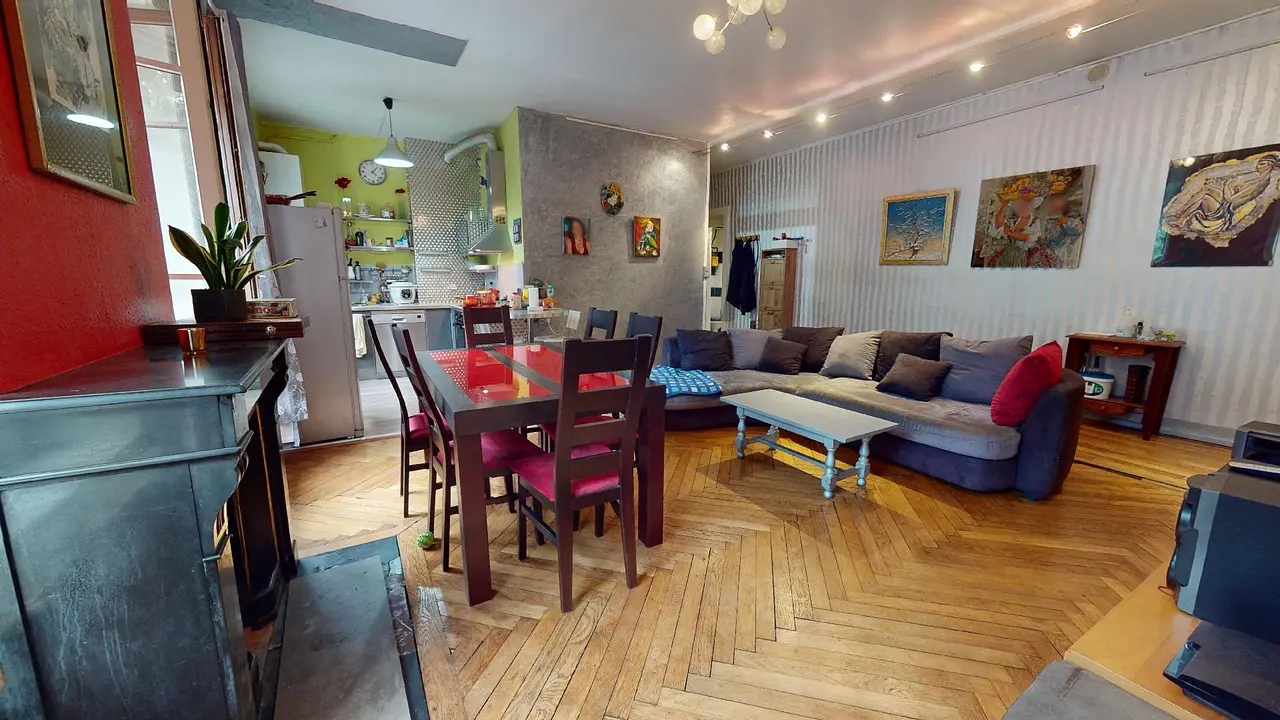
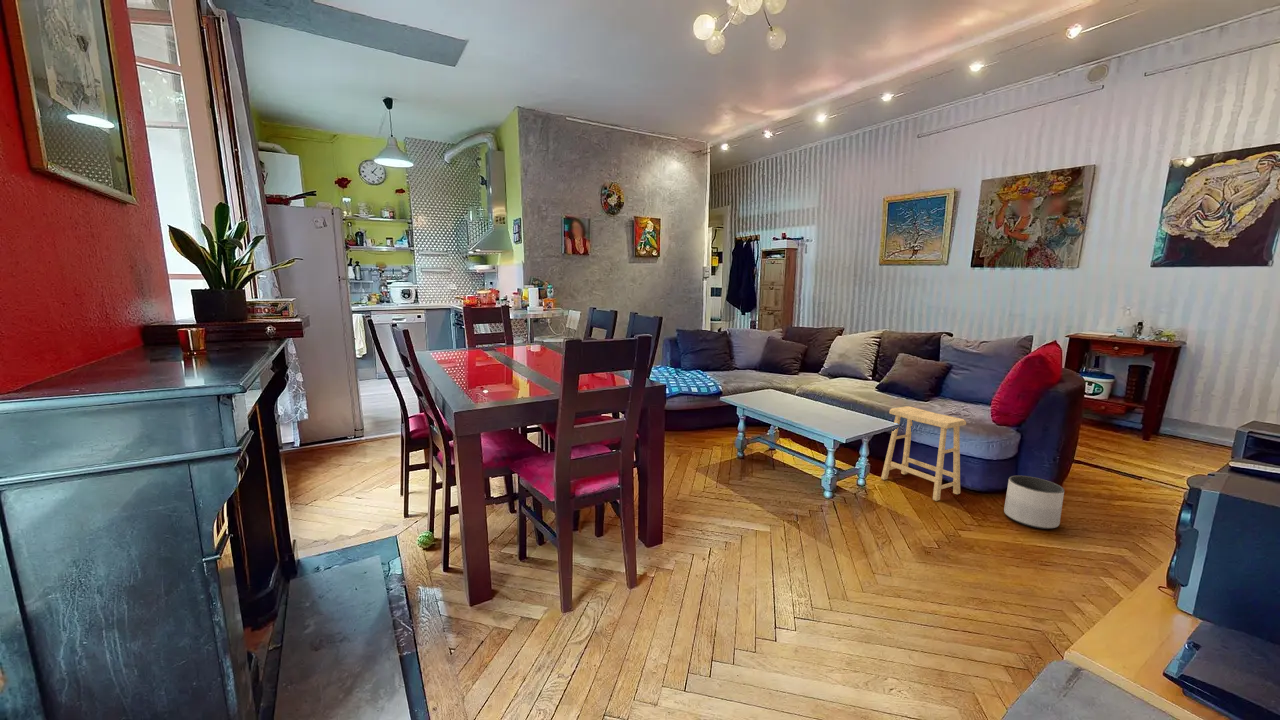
+ planter (1033, 501)
+ footstool (919, 461)
